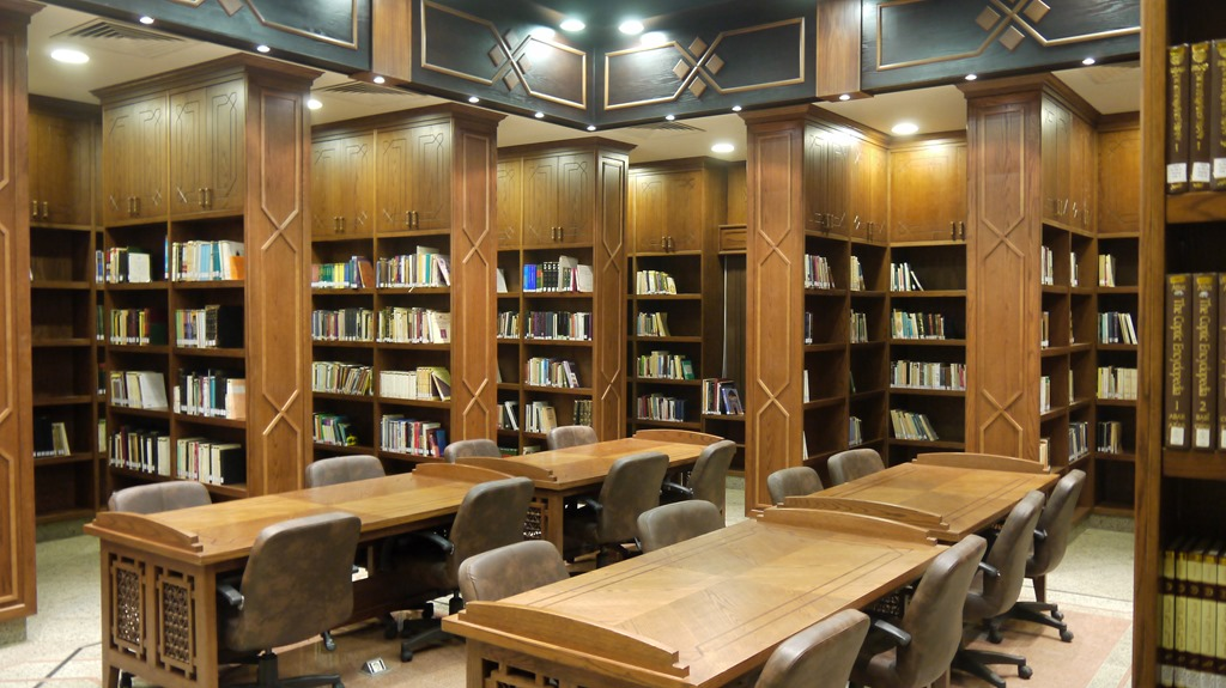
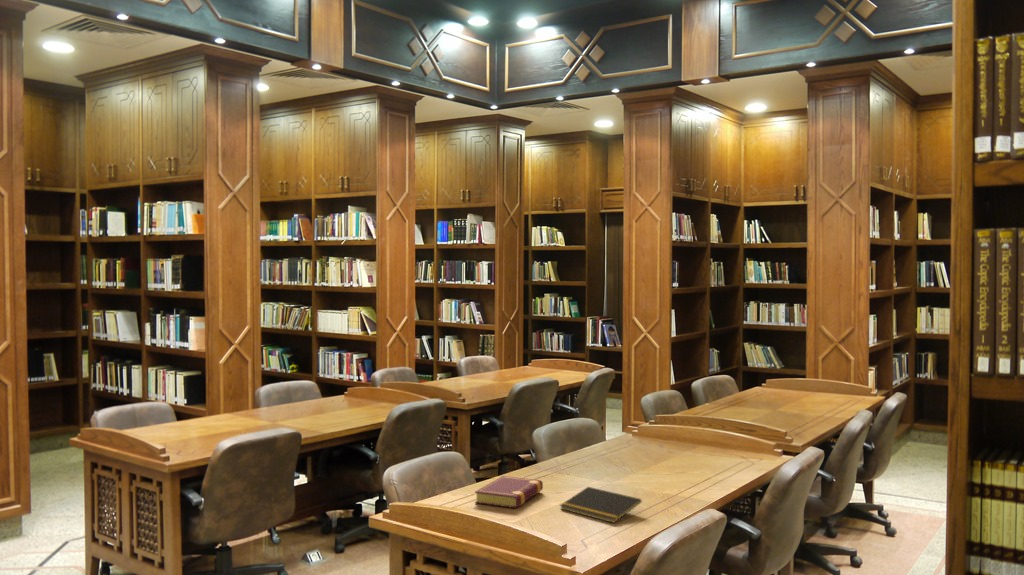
+ book (510, 491)
+ notepad (600, 503)
